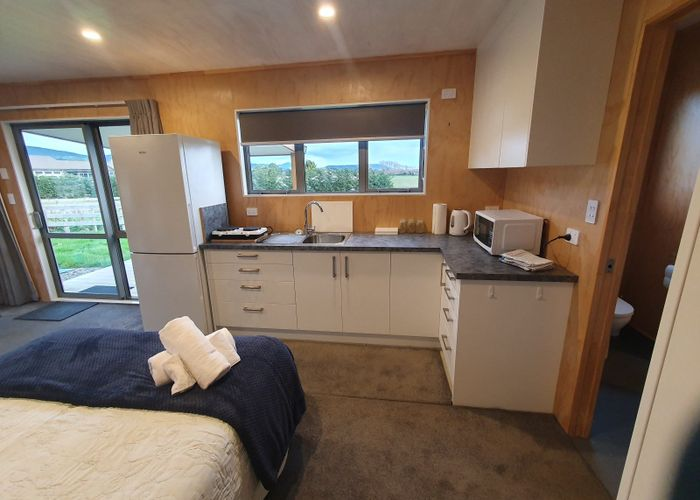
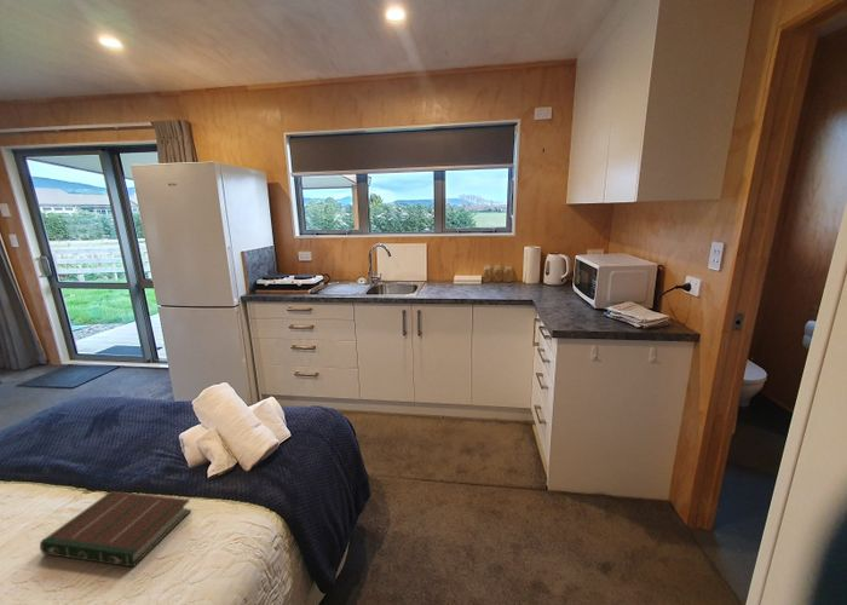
+ book (120, 525)
